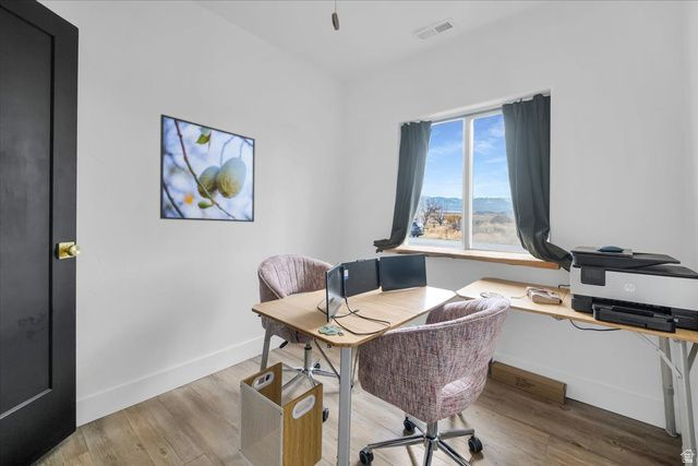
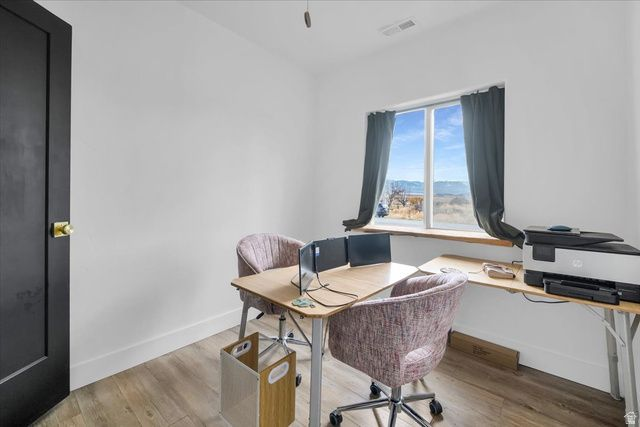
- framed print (213, 174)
